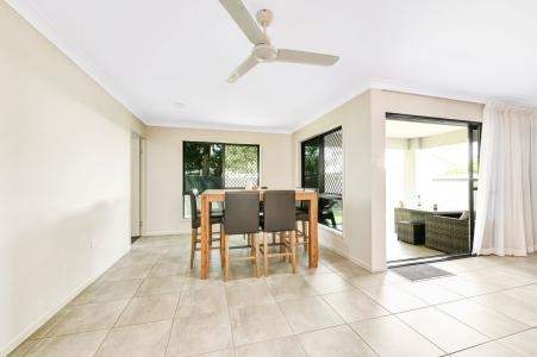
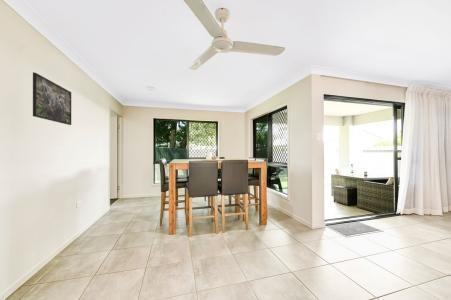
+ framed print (54, 102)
